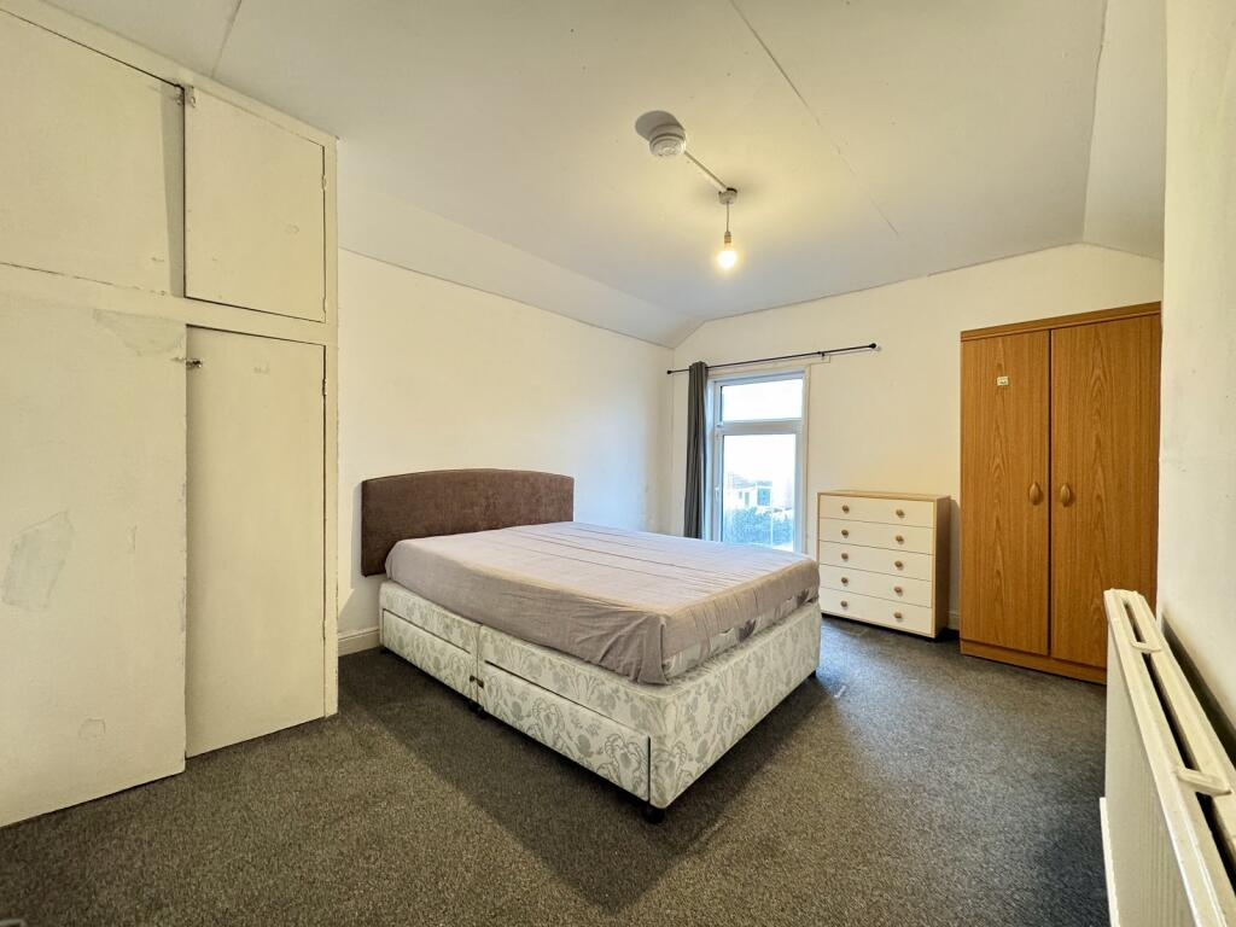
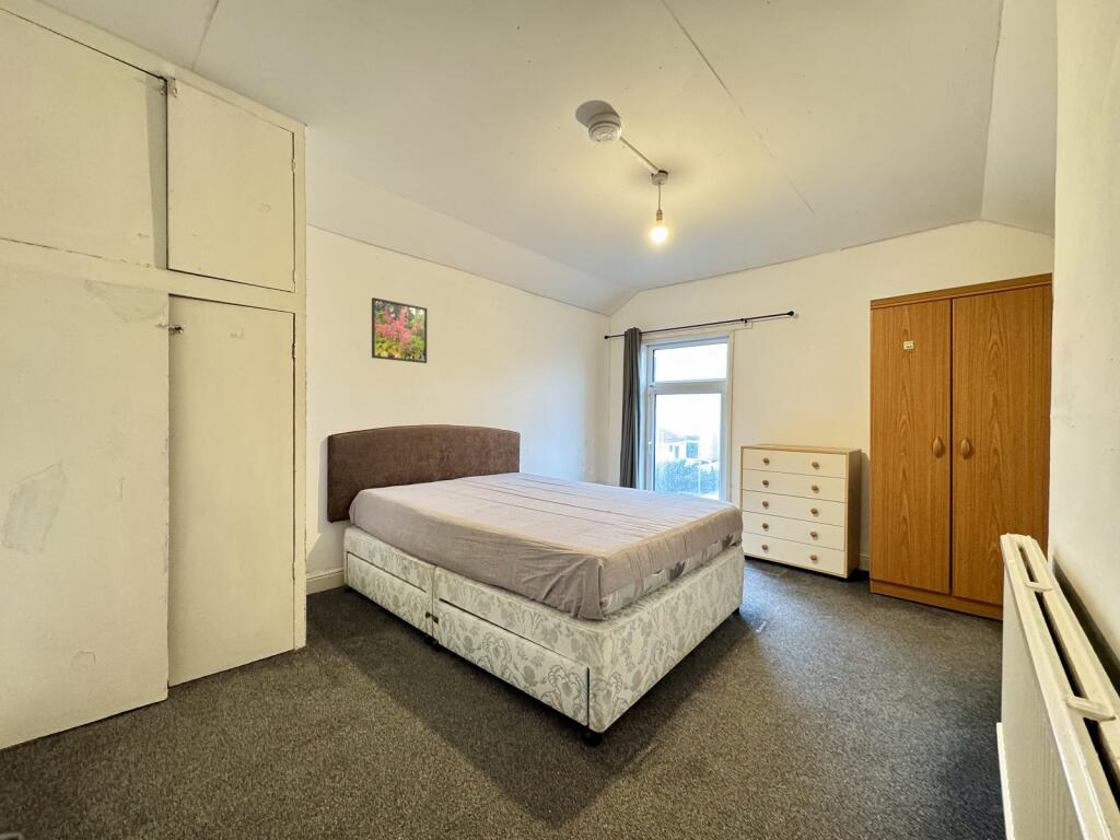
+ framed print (400, 331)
